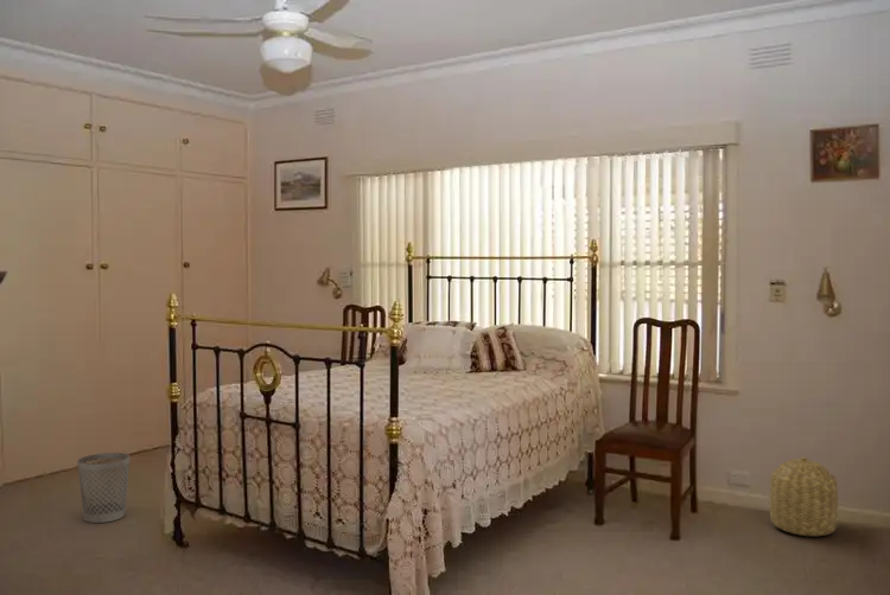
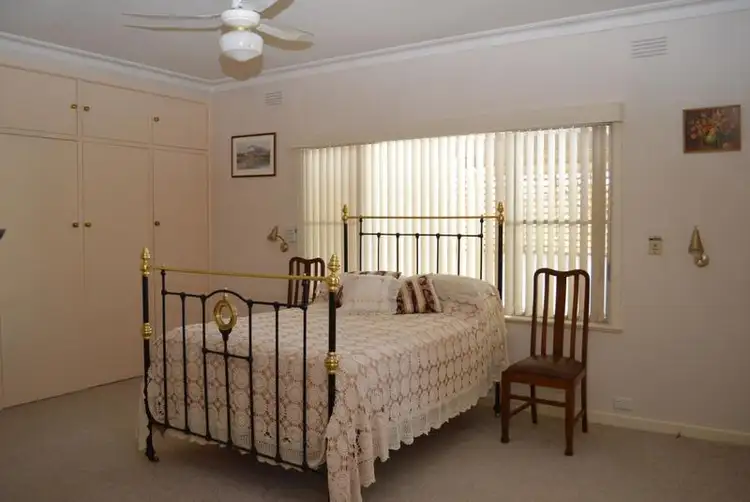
- basket (802, 493)
- wastebasket (104, 487)
